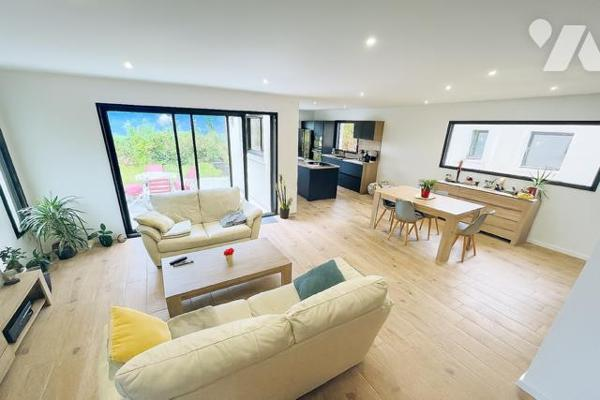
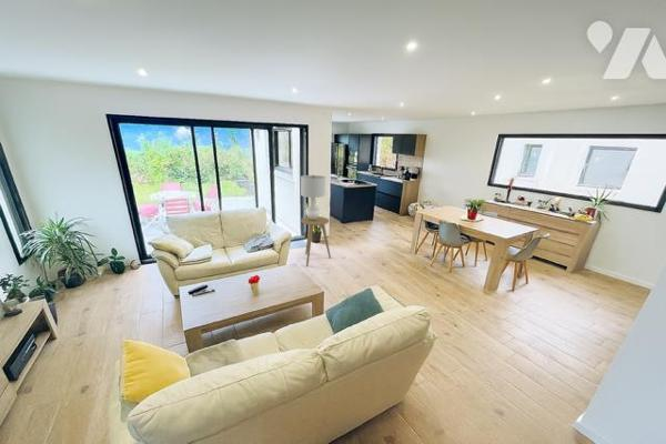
+ lamp (312, 198)
+ side table (311, 240)
